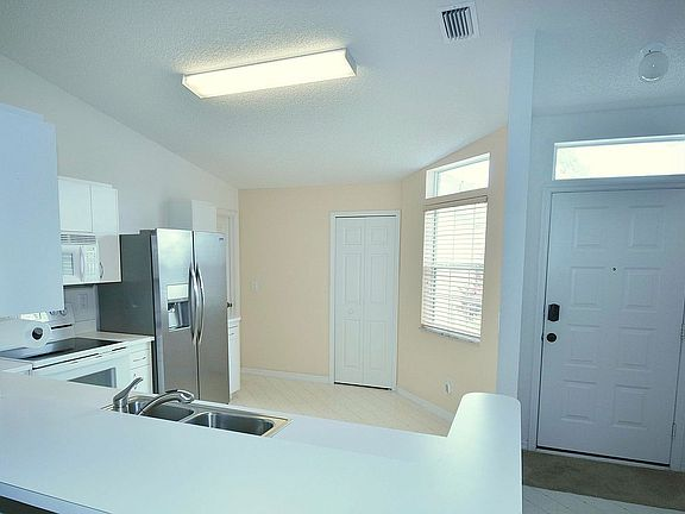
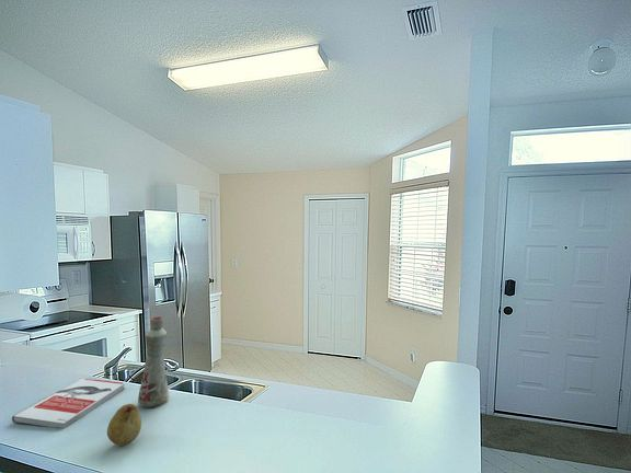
+ book (73, 401)
+ fruit (125, 422)
+ bottle (152, 359)
